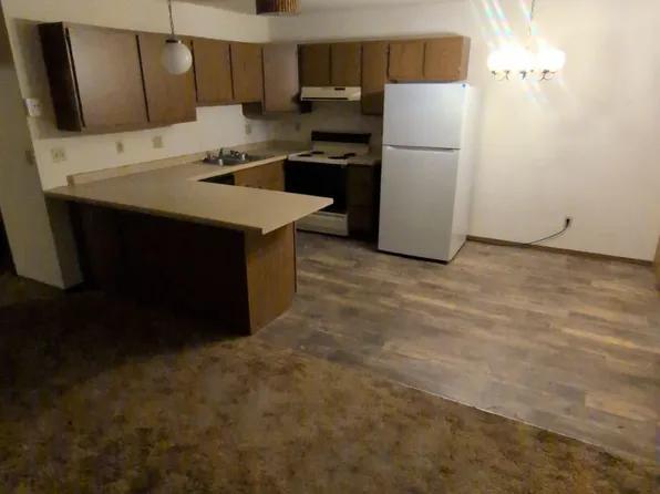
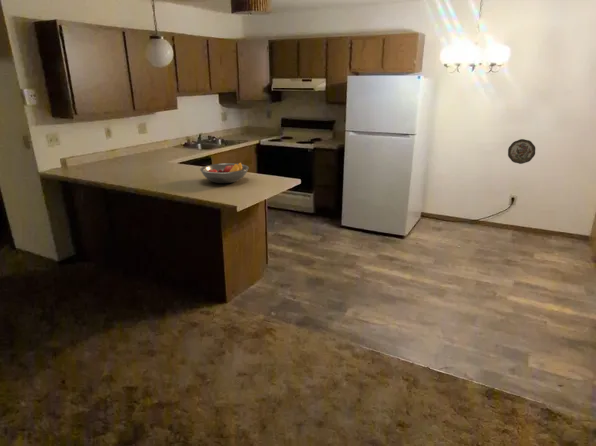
+ fruit bowl (224, 172)
+ decorative plate (521, 151)
